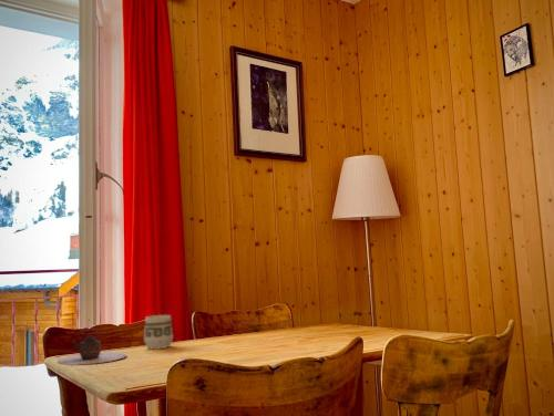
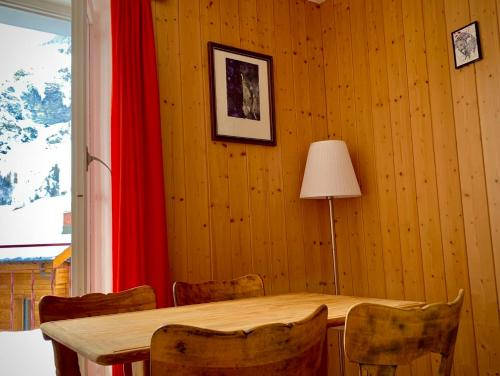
- cup (158, 331)
- teapot (92, 343)
